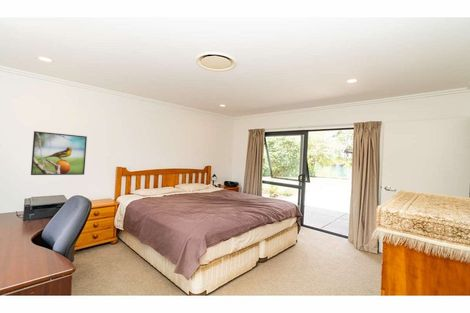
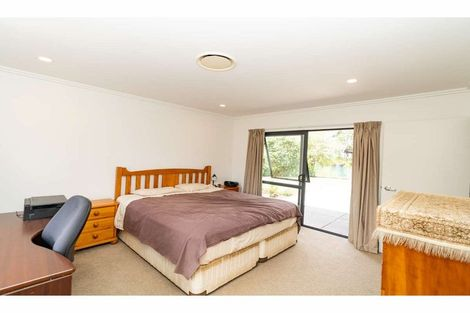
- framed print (60, 154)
